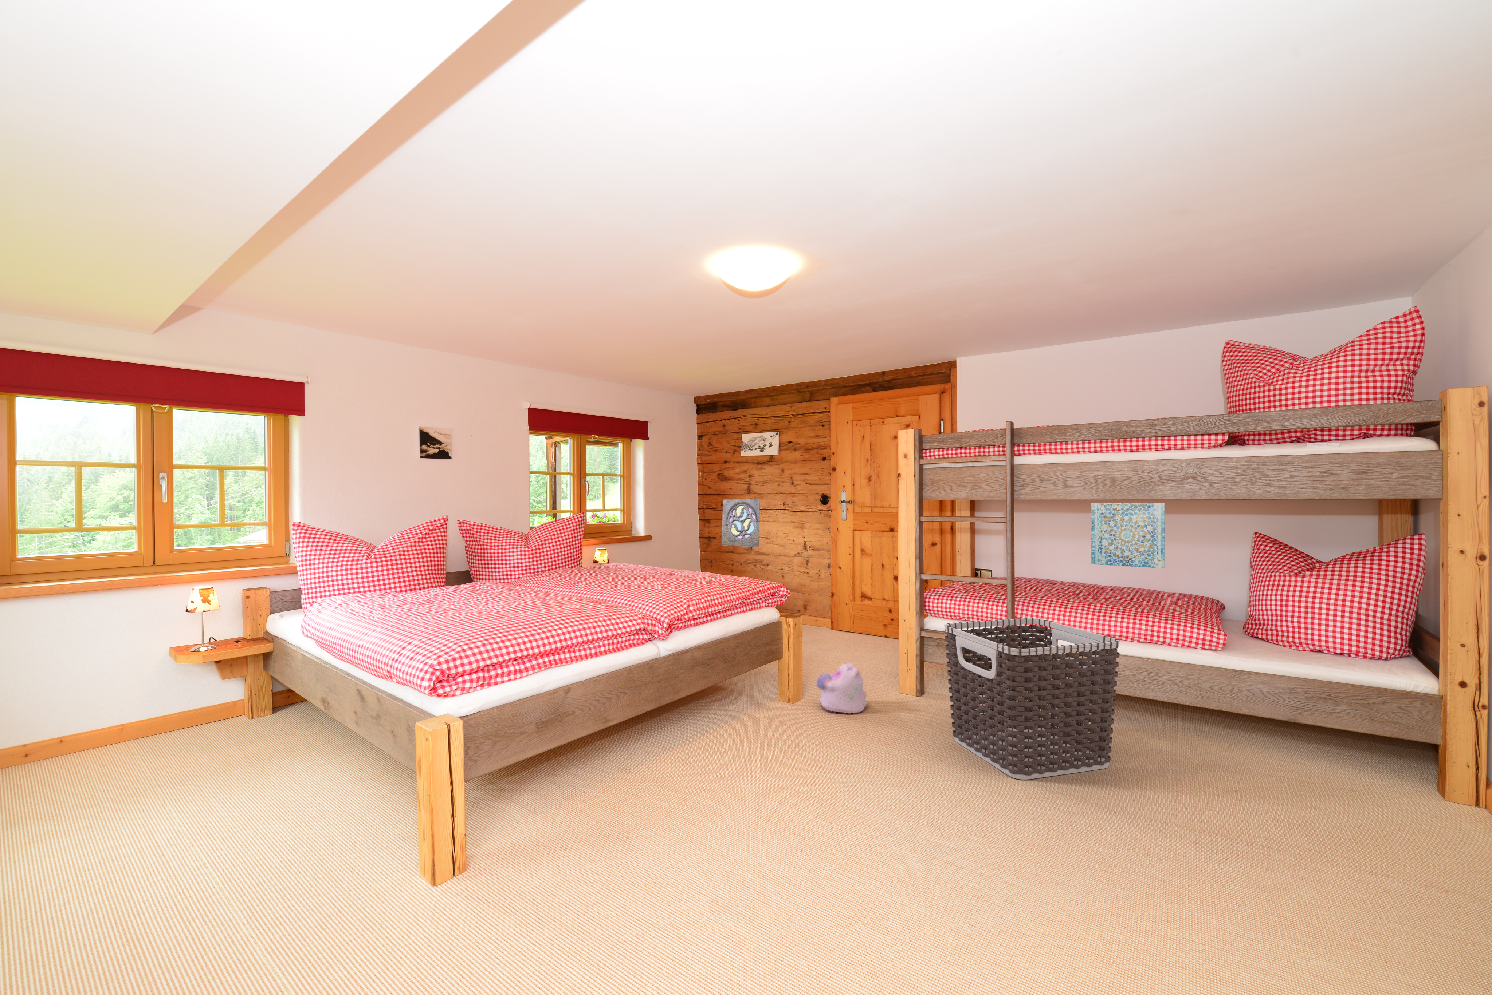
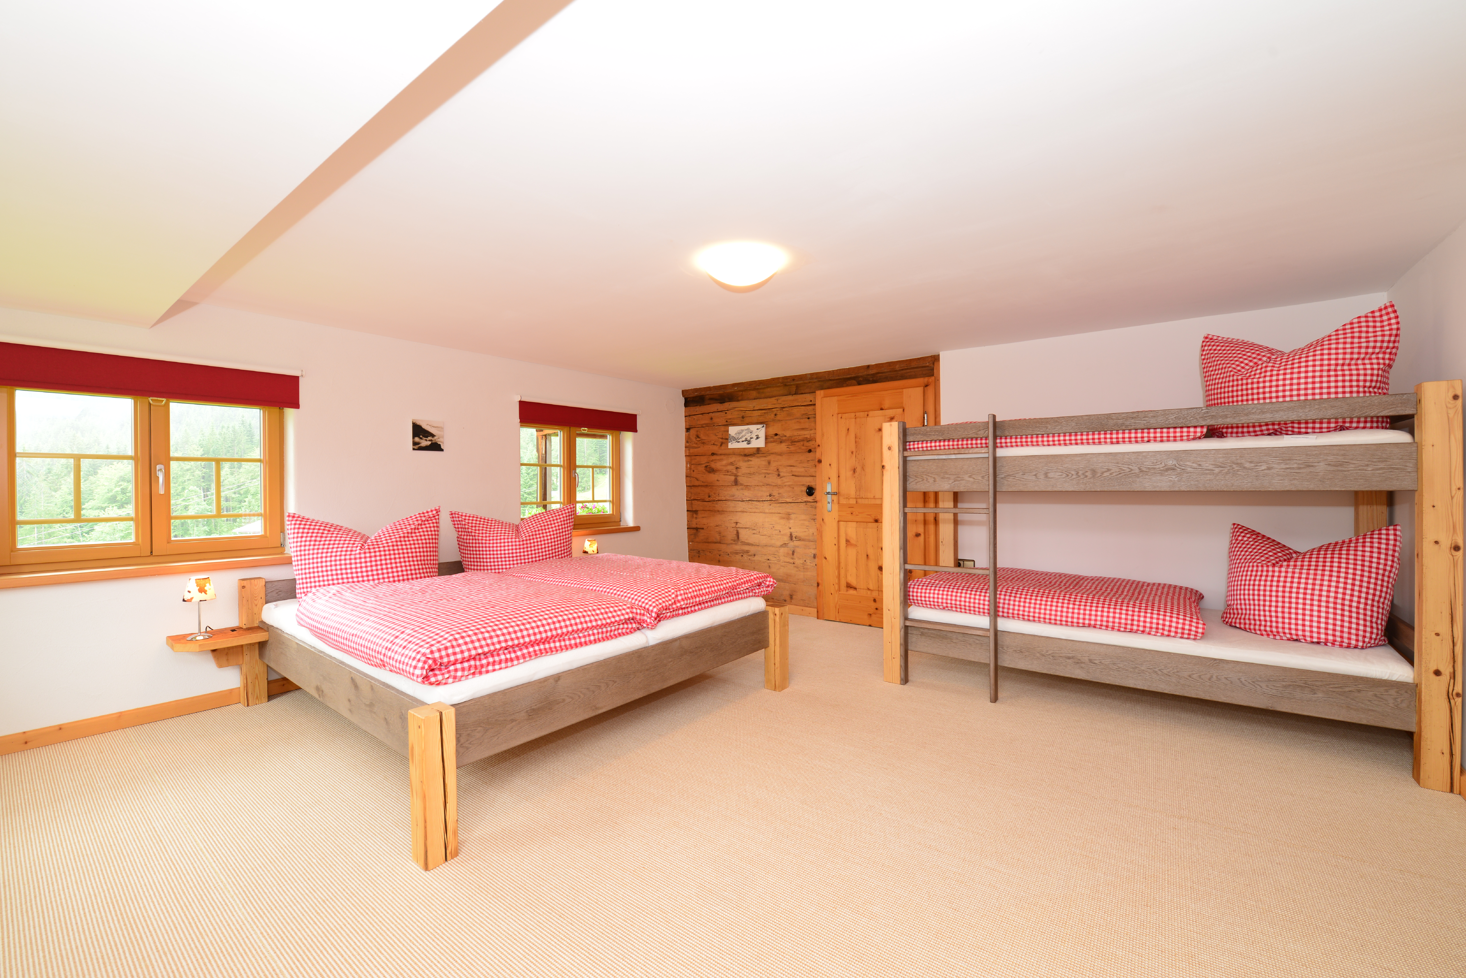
- wall art (1126, 534)
- plush toy (842, 686)
- wall ornament (741, 523)
- clothes hamper (1027, 692)
